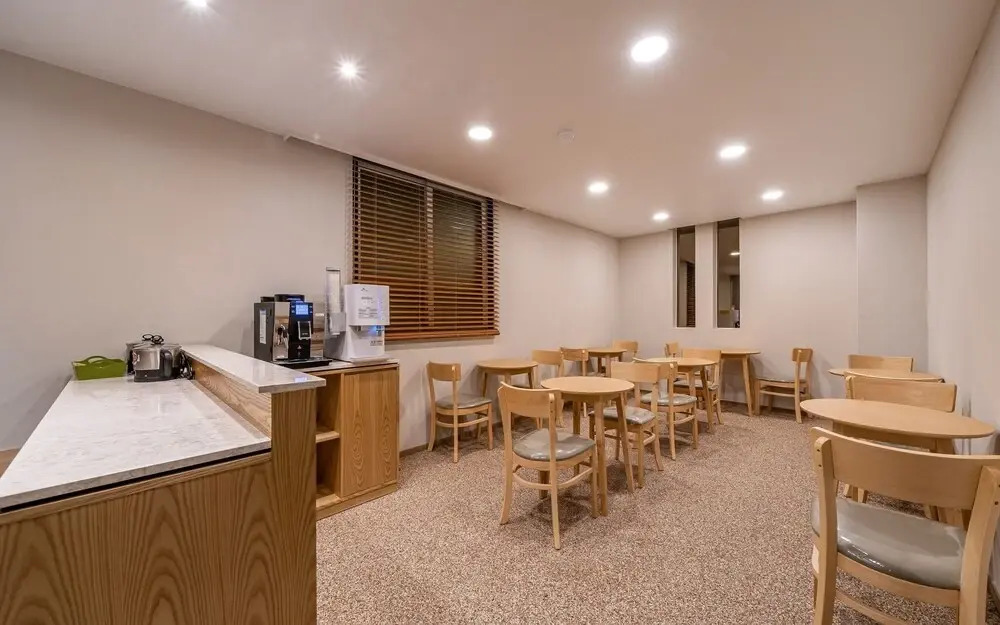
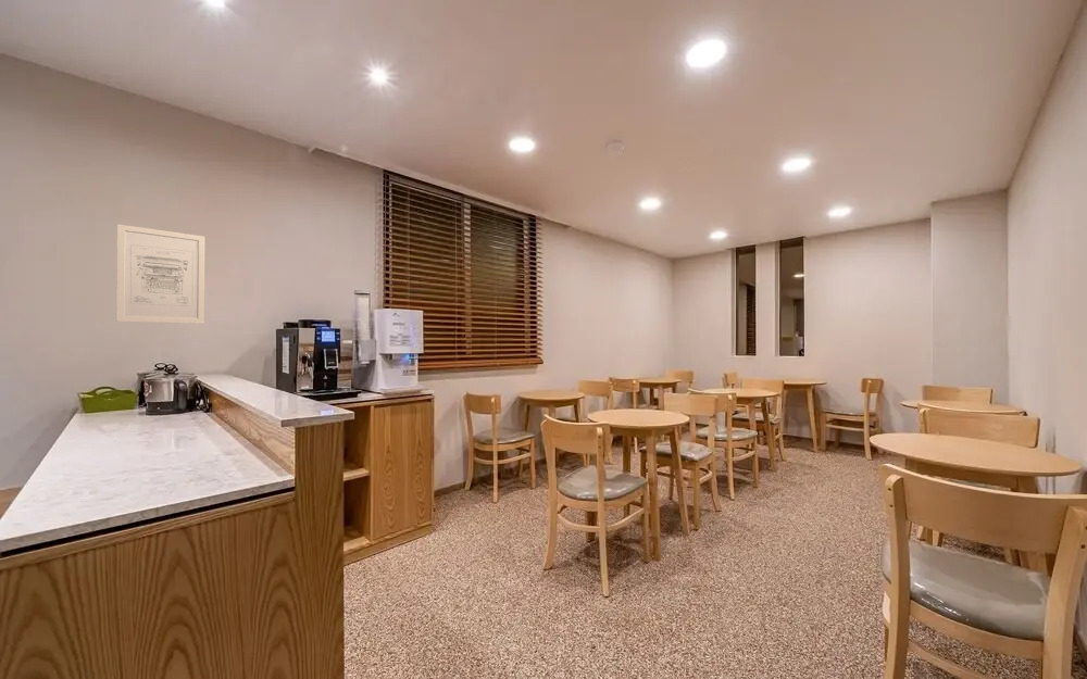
+ wall art (163, 276)
